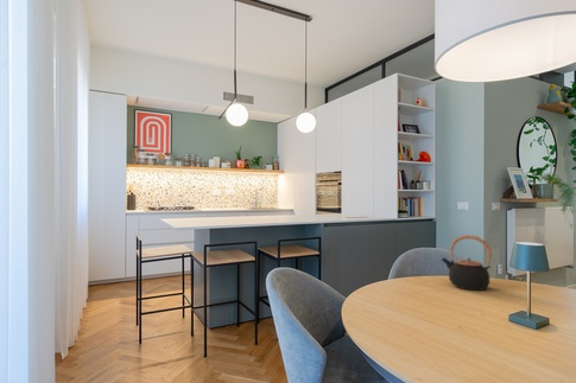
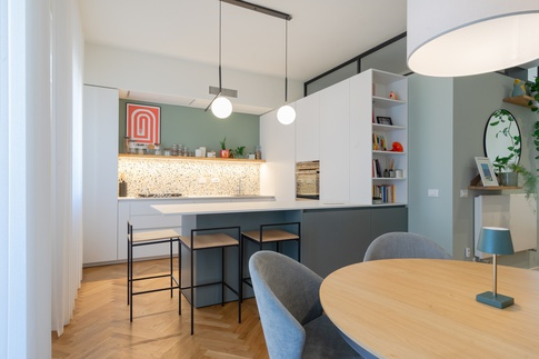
- teapot (464, 260)
